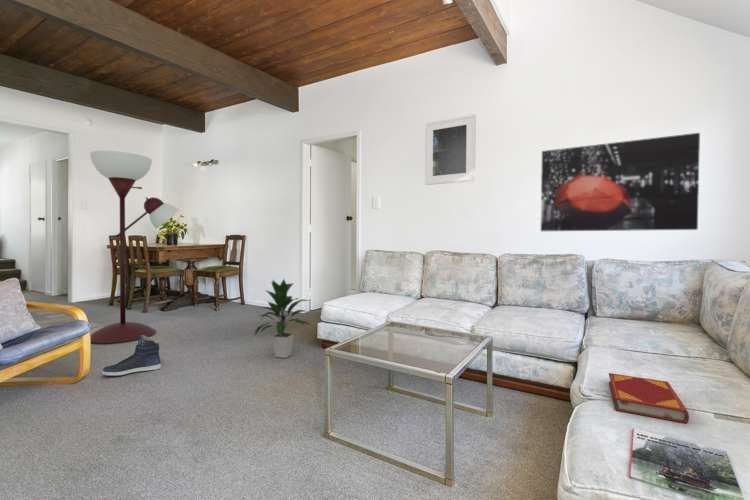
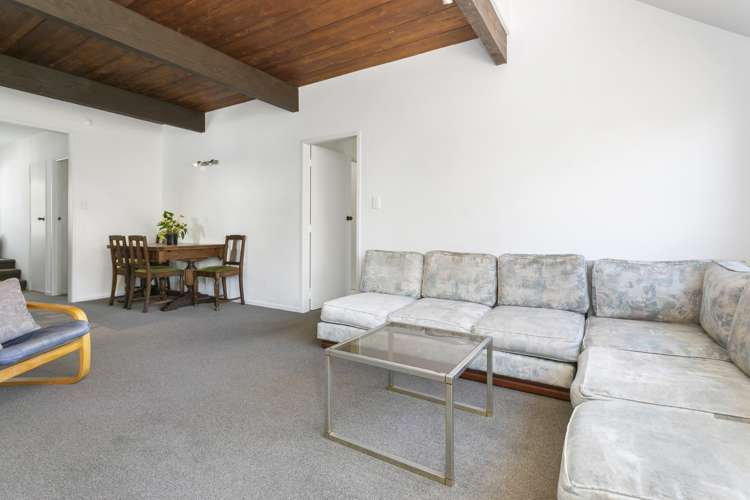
- indoor plant (281, 316)
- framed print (449, 151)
- wall art (612, 187)
- sneaker (132, 355)
- magazine (680, 463)
- floor lamp (124, 246)
- hardback book (643, 395)
